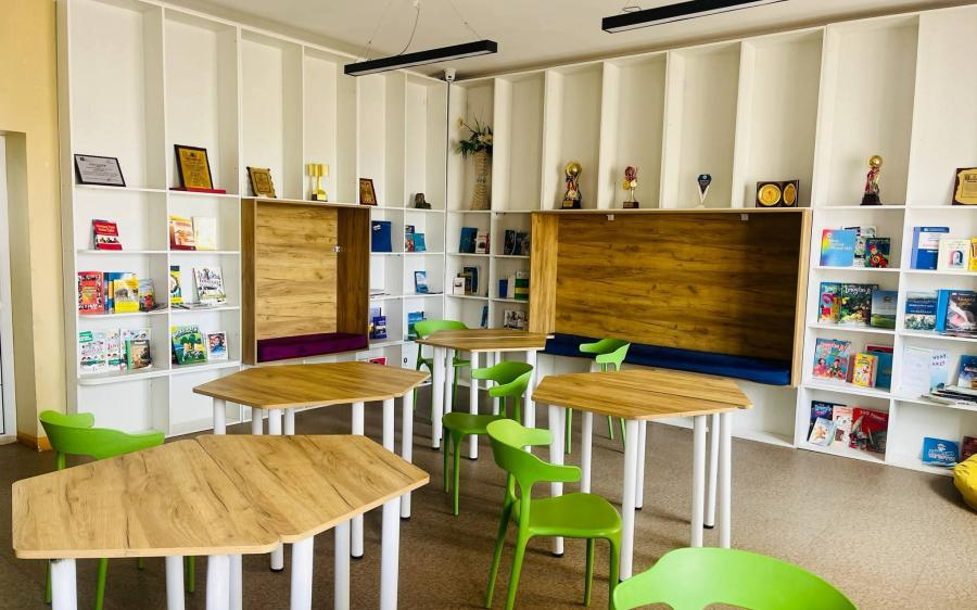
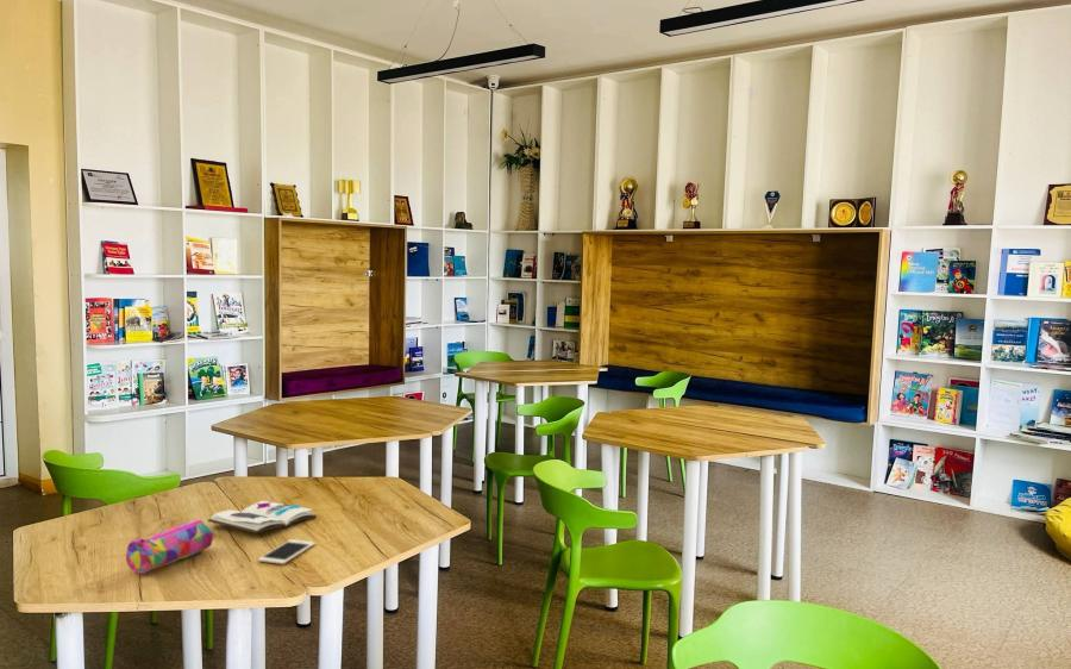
+ cell phone (287, 551)
+ pencil case (170, 544)
+ book (263, 514)
